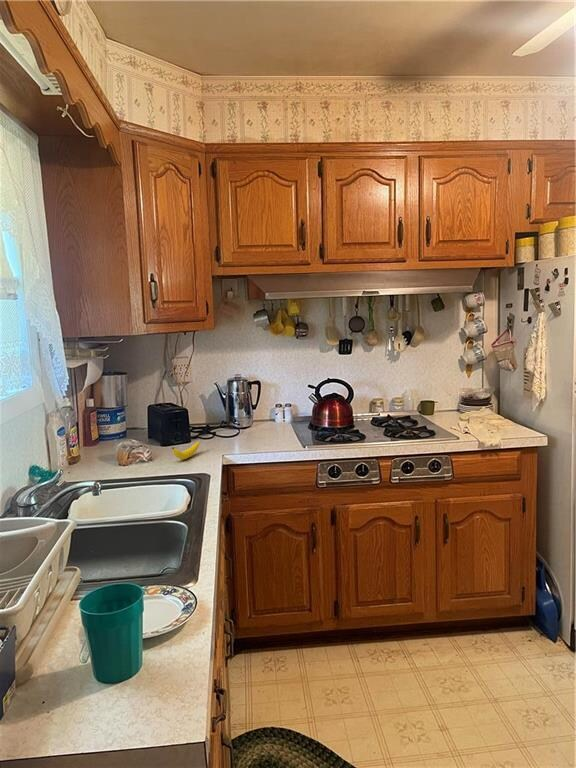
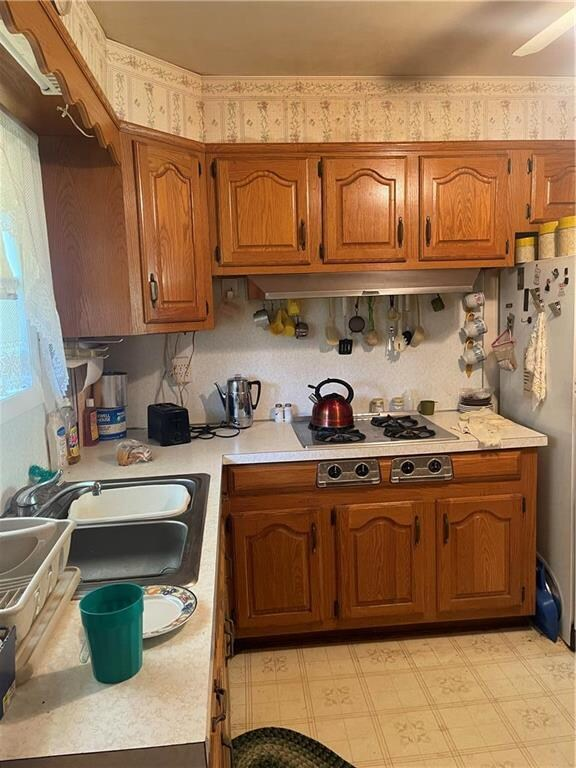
- banana (187, 450)
